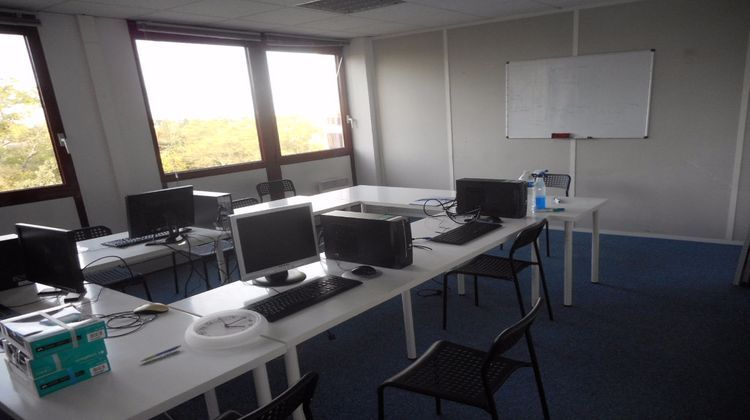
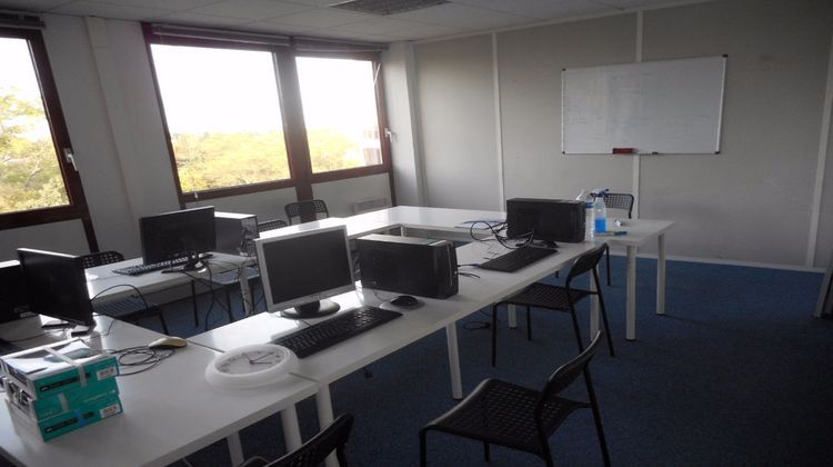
- pen (161, 353)
